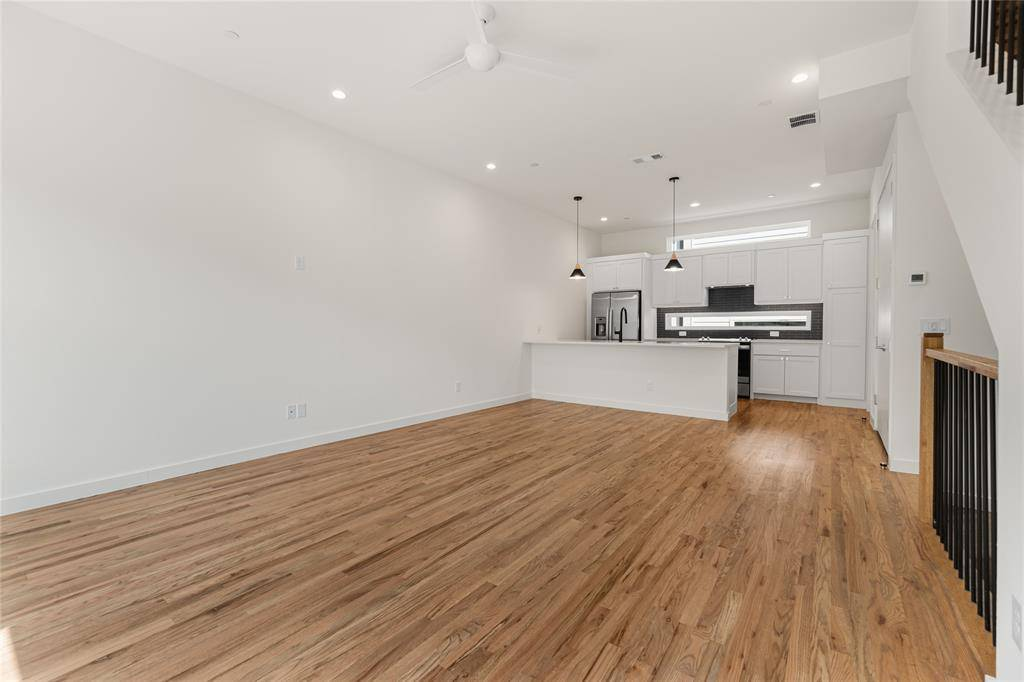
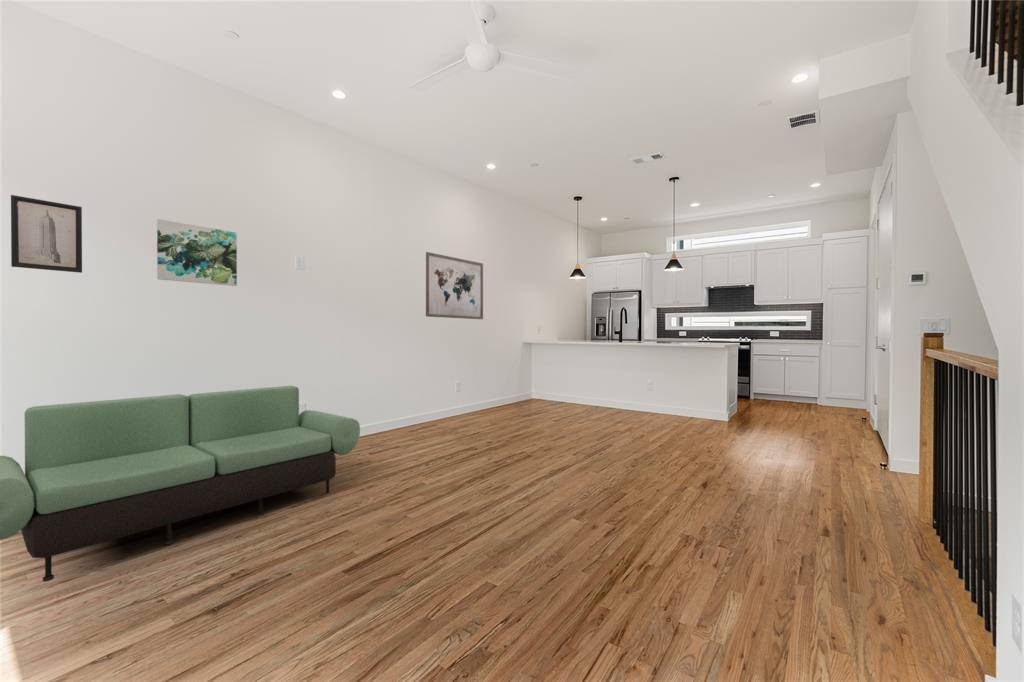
+ sofa (200, 456)
+ wall art (456, 288)
+ wall art (199, 254)
+ wall art (48, 235)
